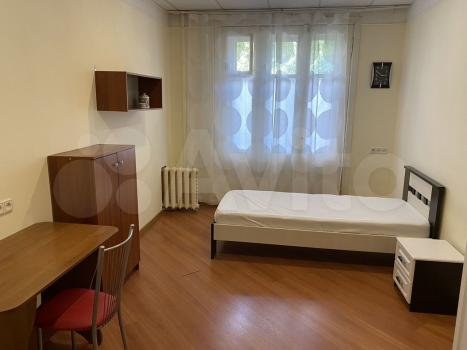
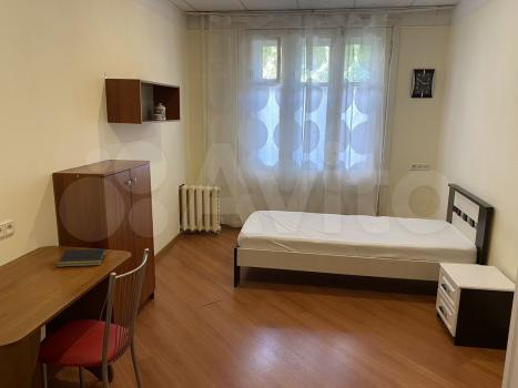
+ notepad (82, 257)
